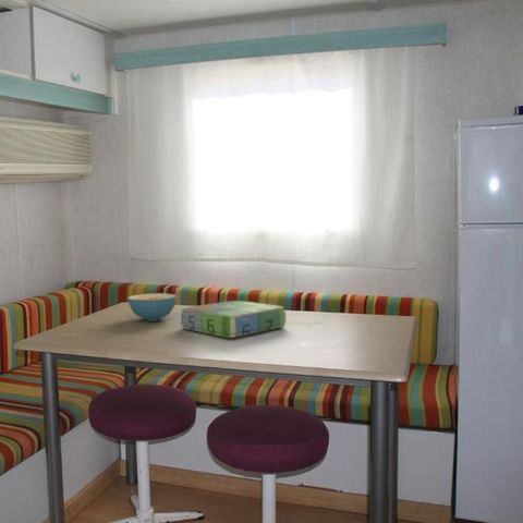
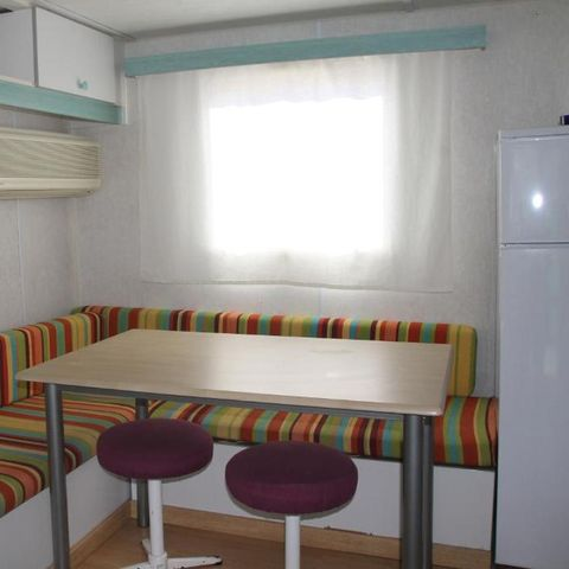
- cereal bowl (153, 307)
- board game (233, 317)
